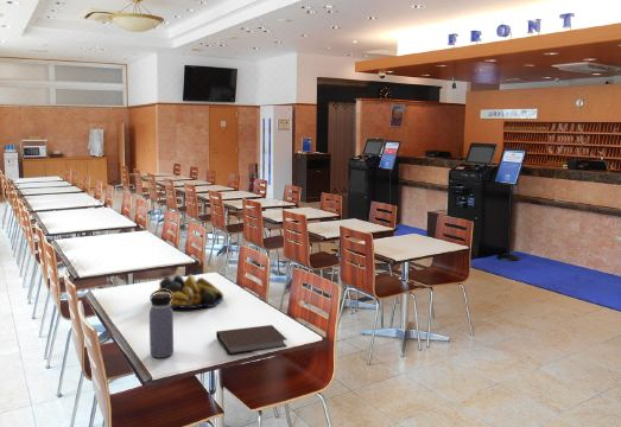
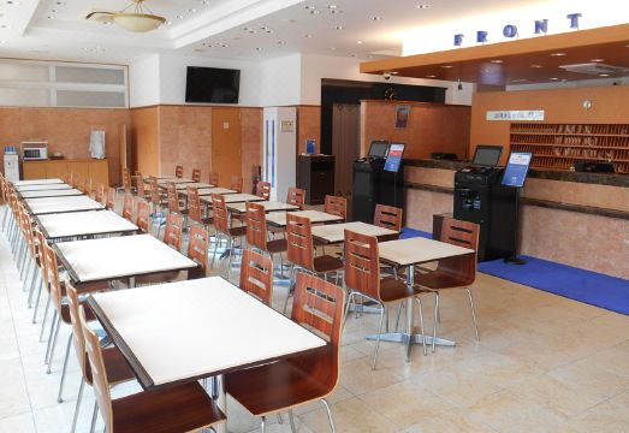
- notebook (251, 338)
- fruit bowl (188, 288)
- water bottle (160, 320)
